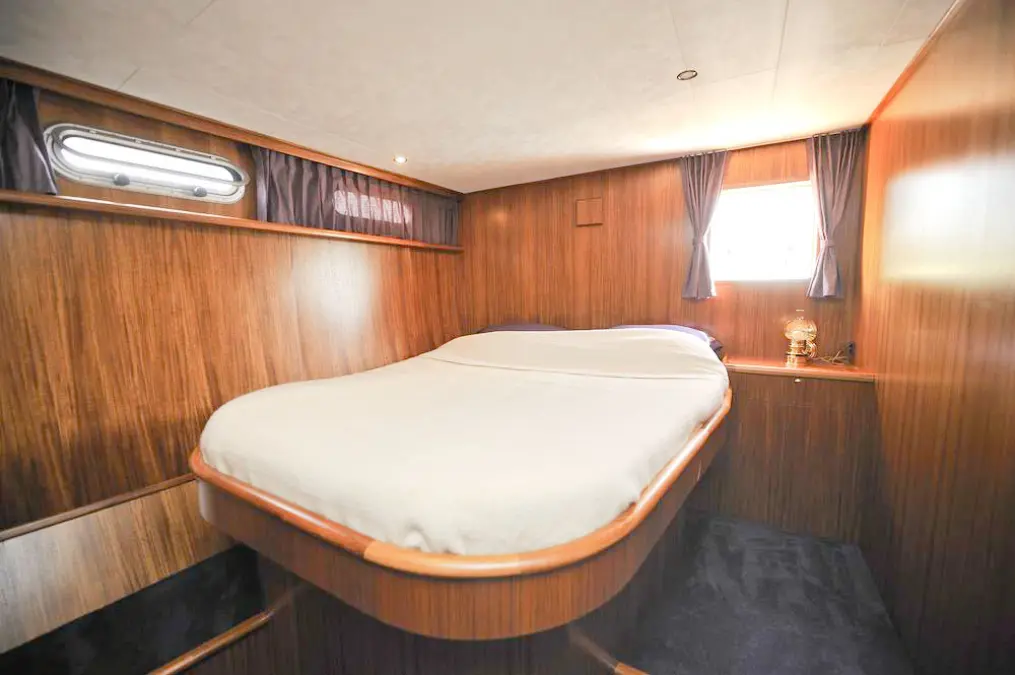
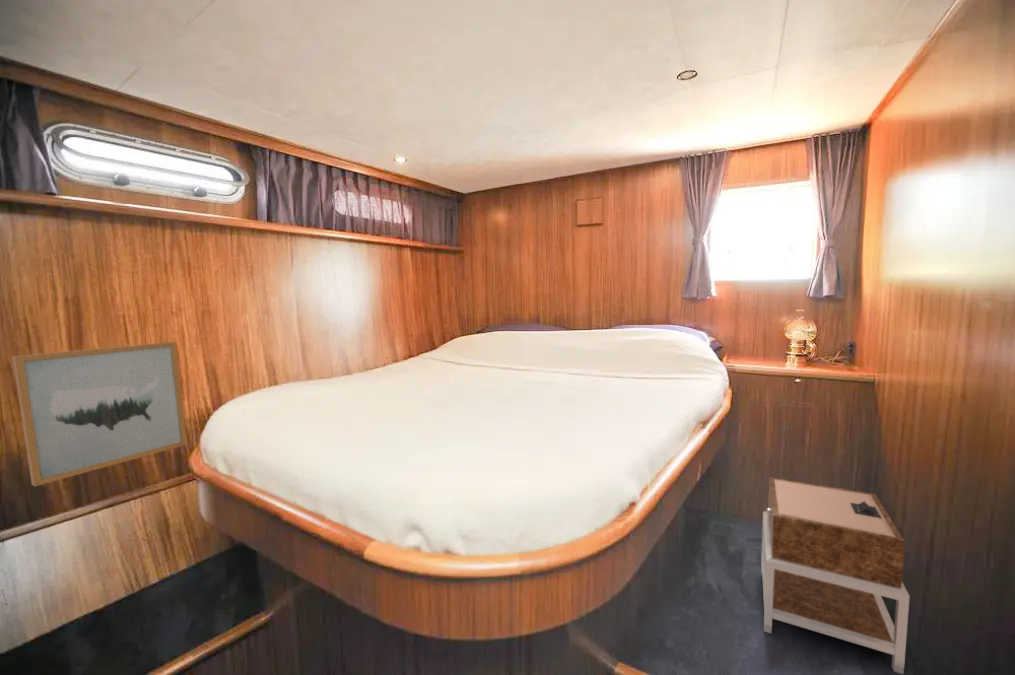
+ wall art (110, 406)
+ nightstand (823, 557)
